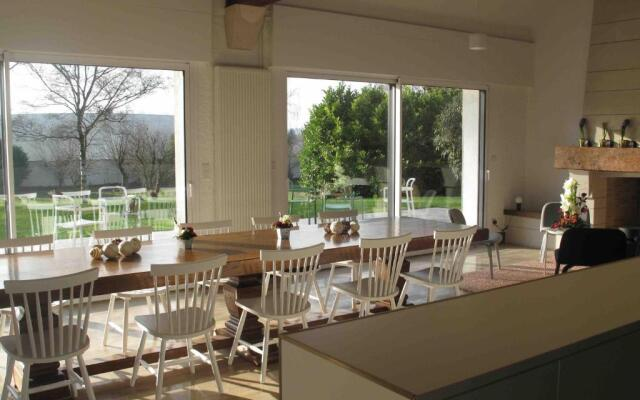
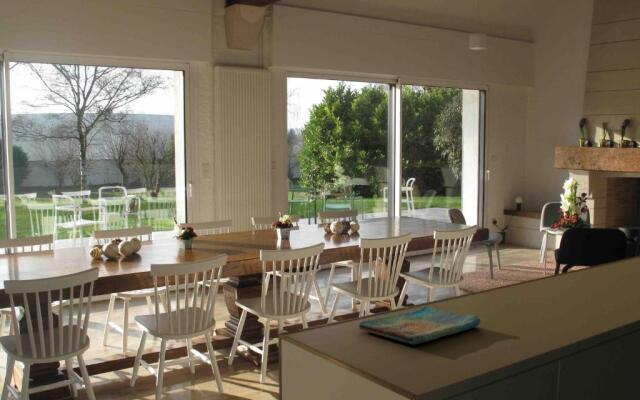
+ dish towel (420, 323)
